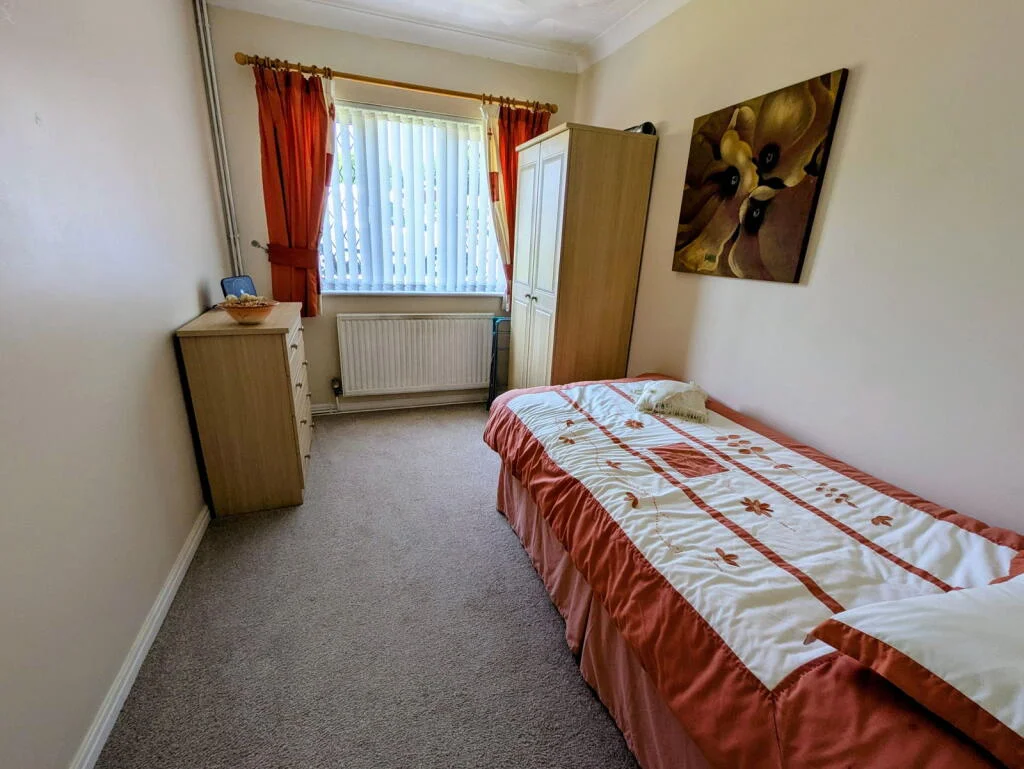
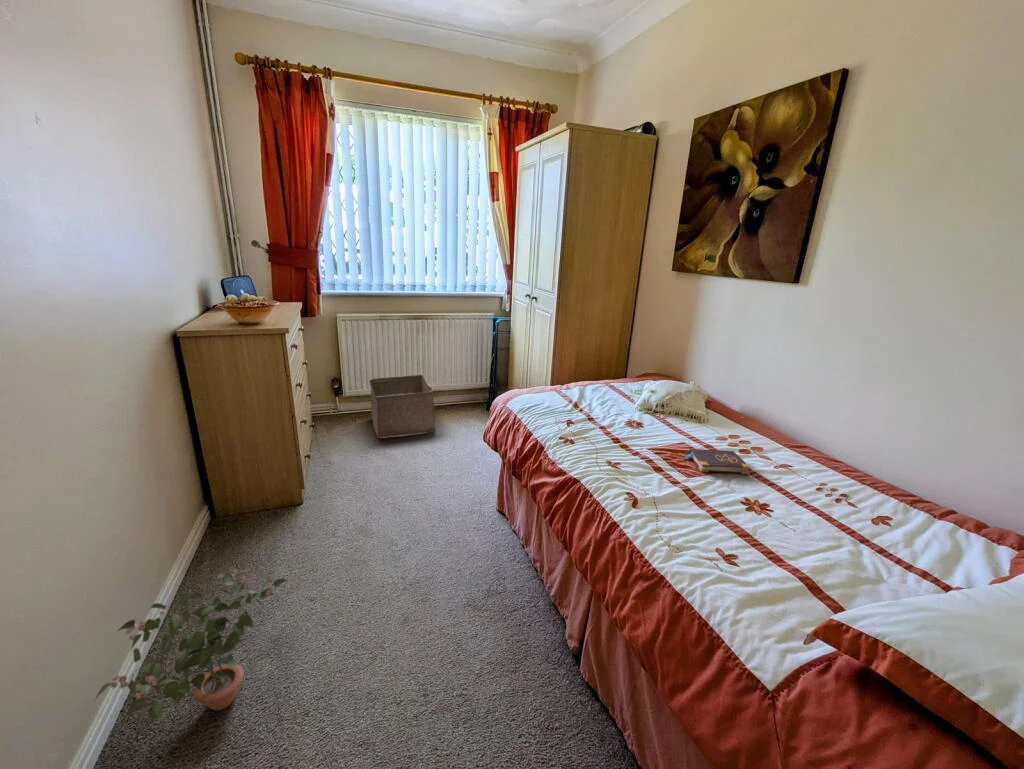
+ book (717, 460)
+ storage bin (401, 404)
+ potted plant (209, 650)
